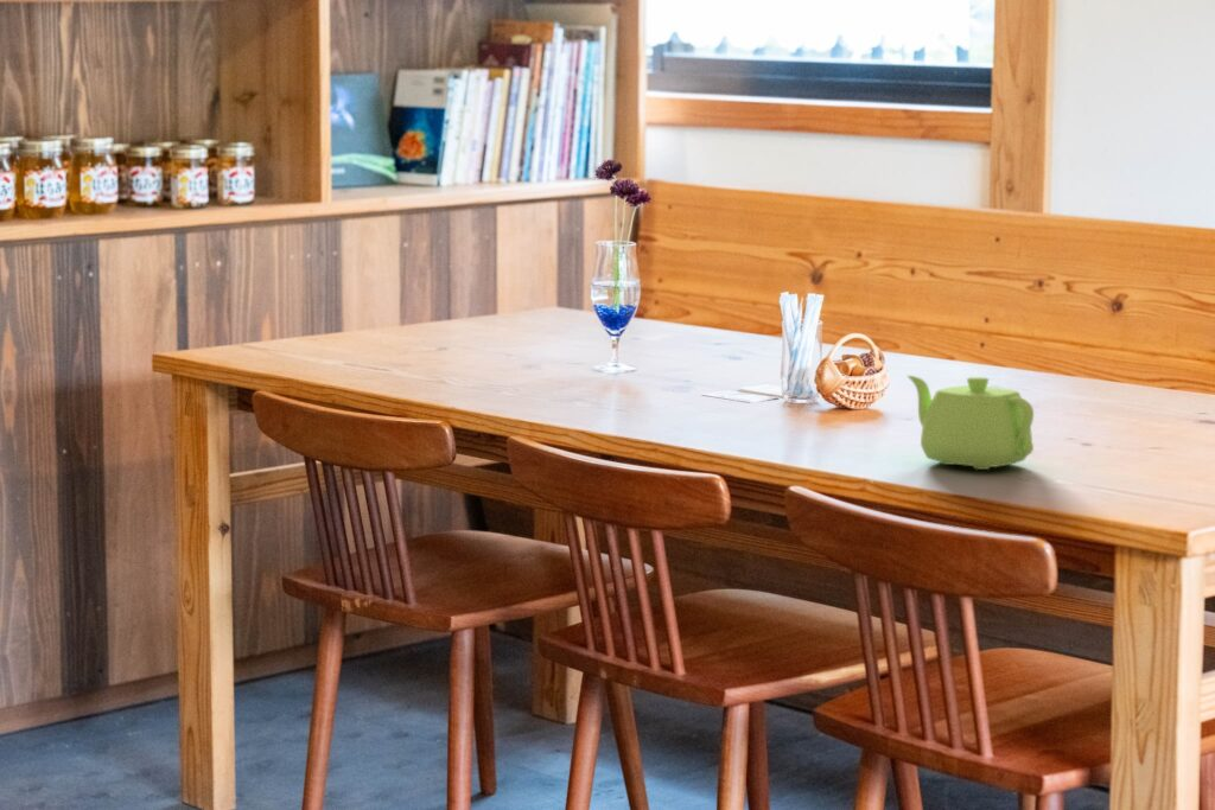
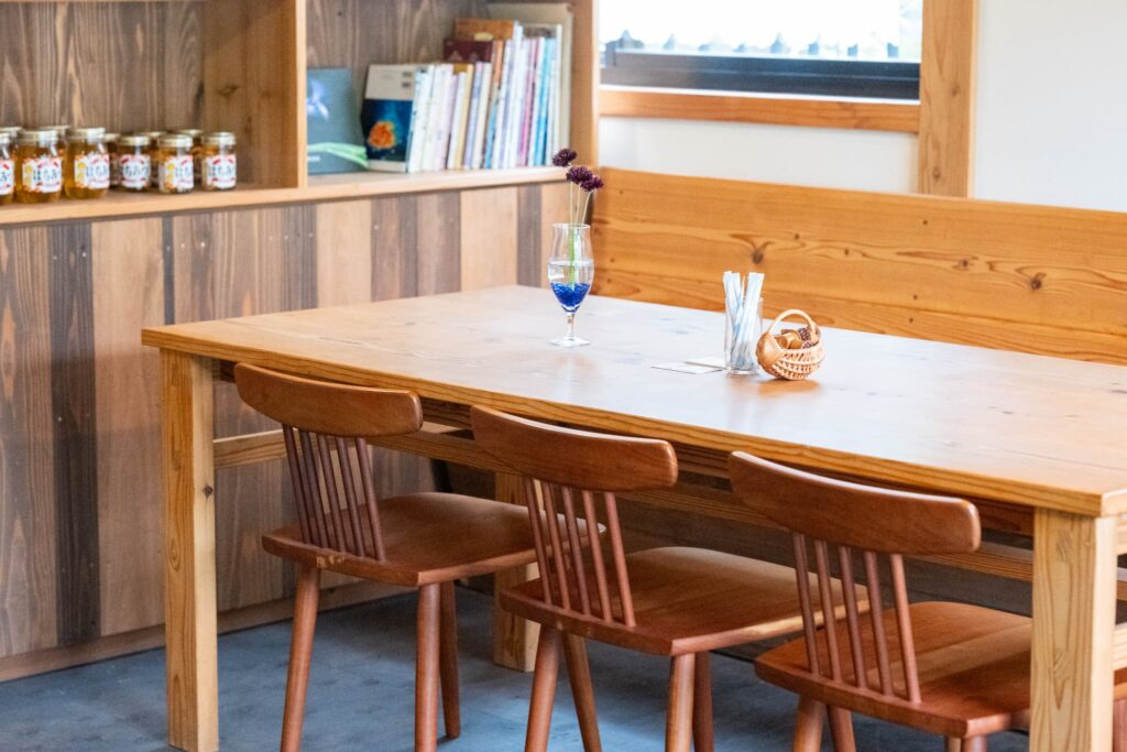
- teapot (968, 419)
